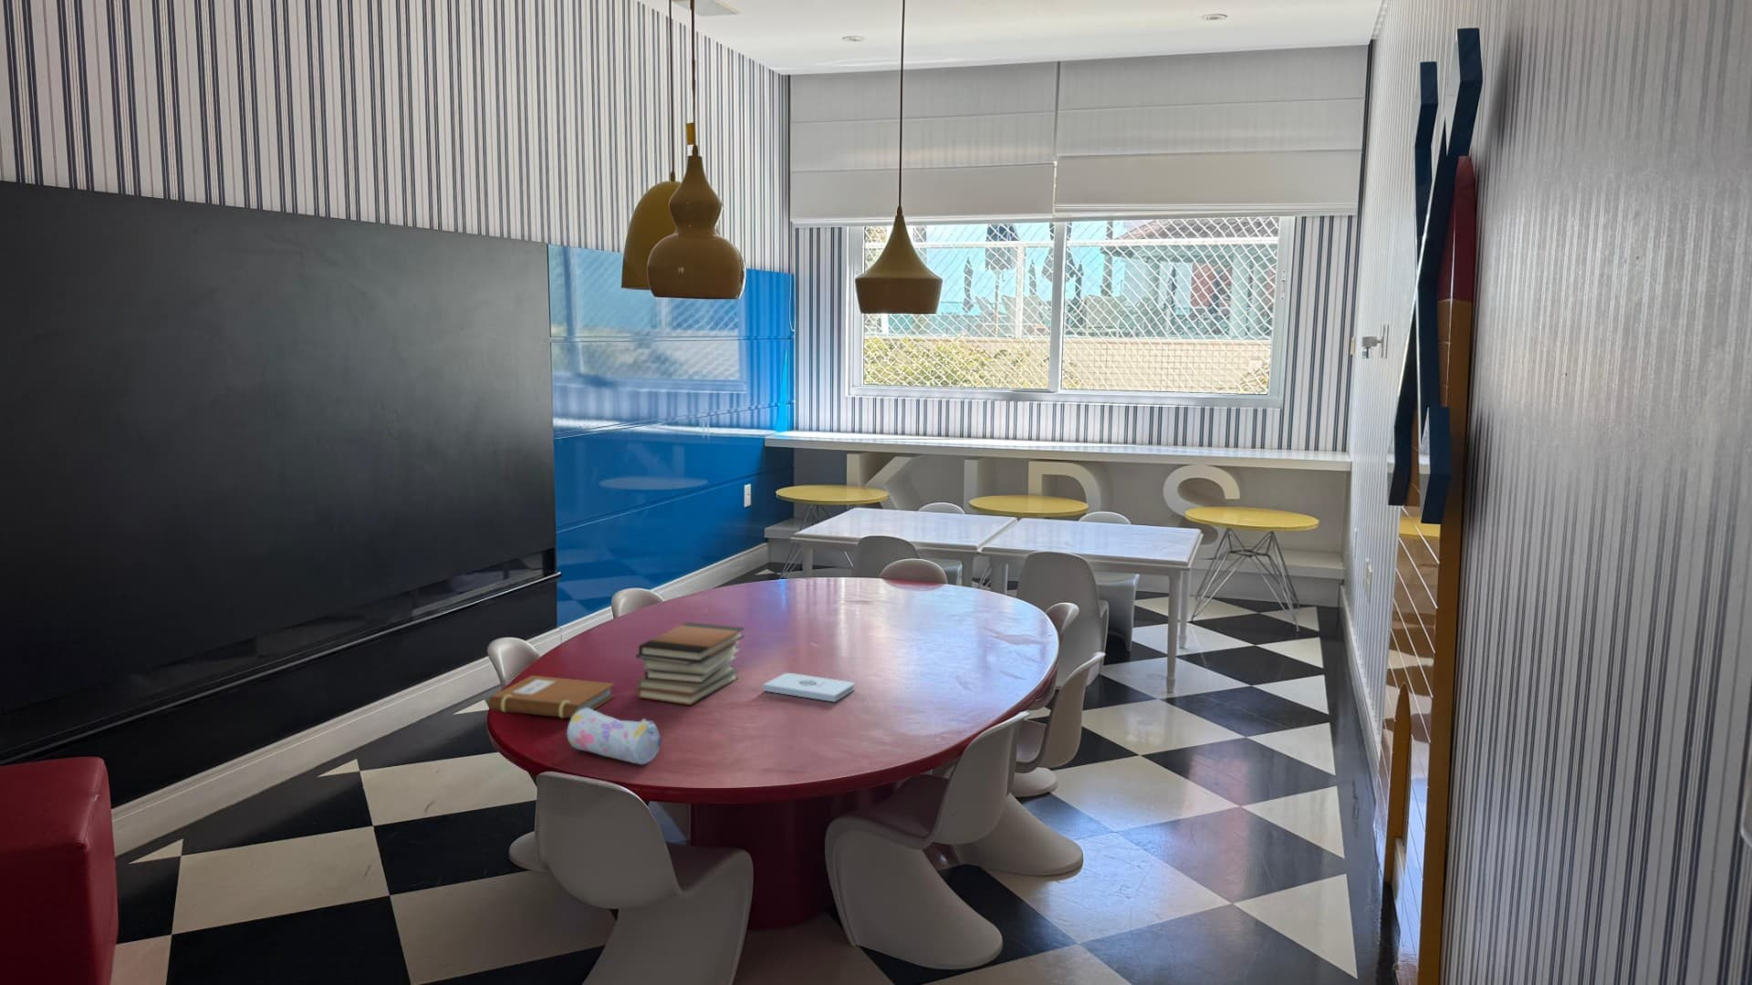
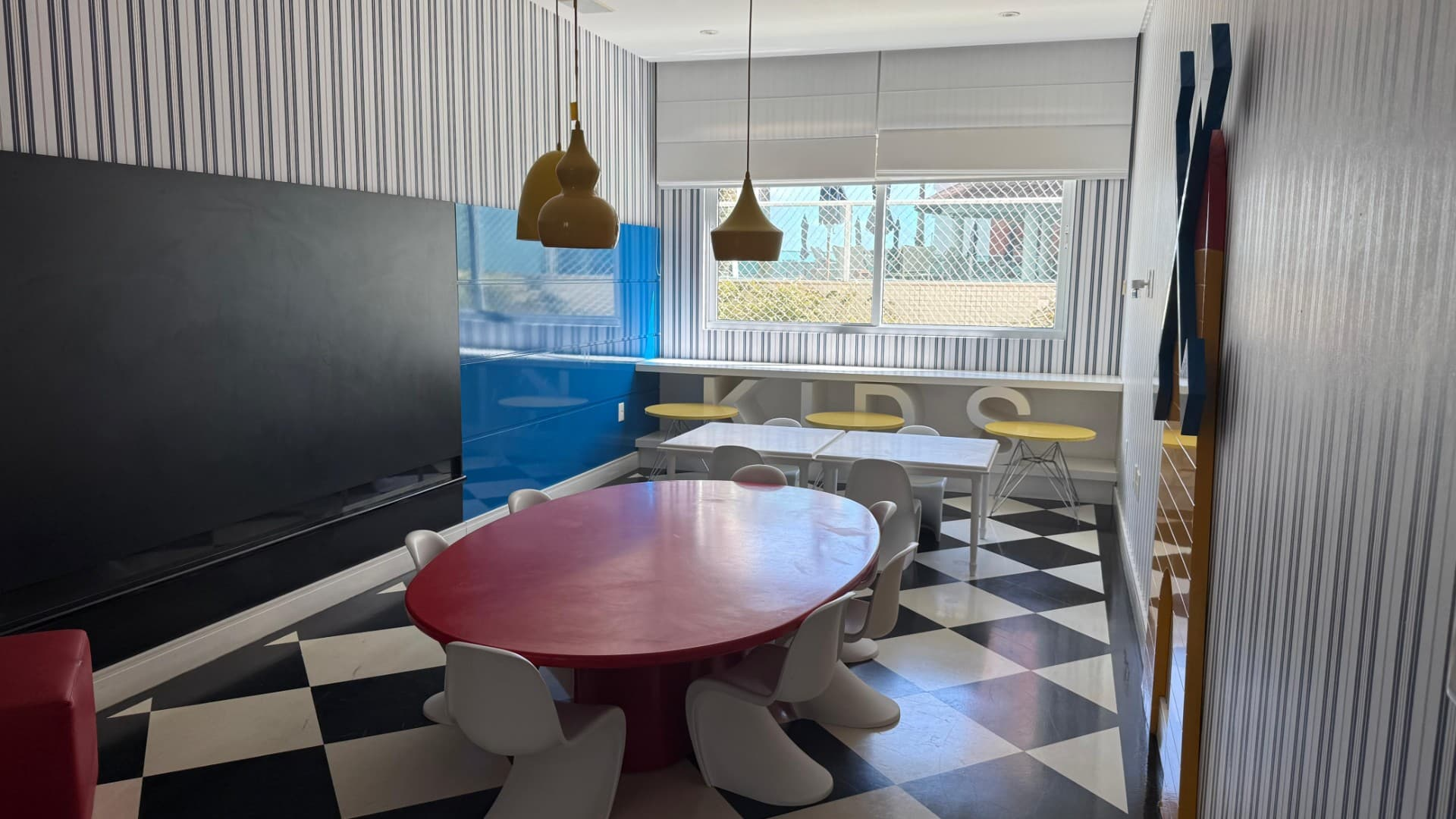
- notebook (550, 696)
- notepad (810, 686)
- book stack (692, 661)
- pencil case (614, 735)
